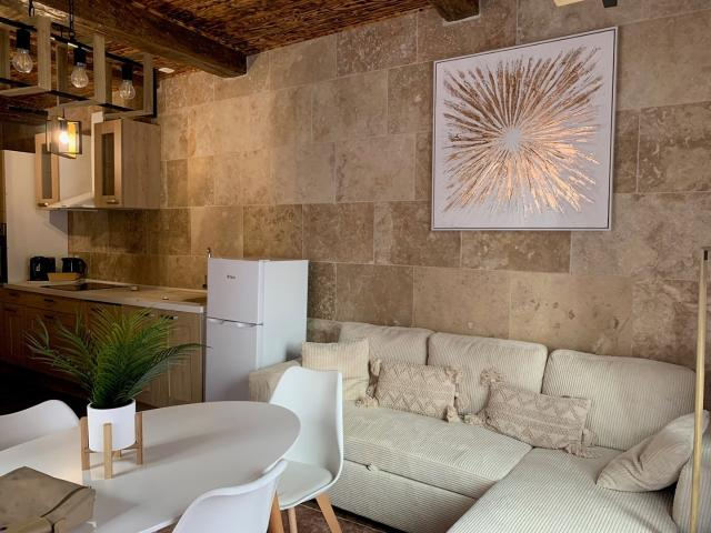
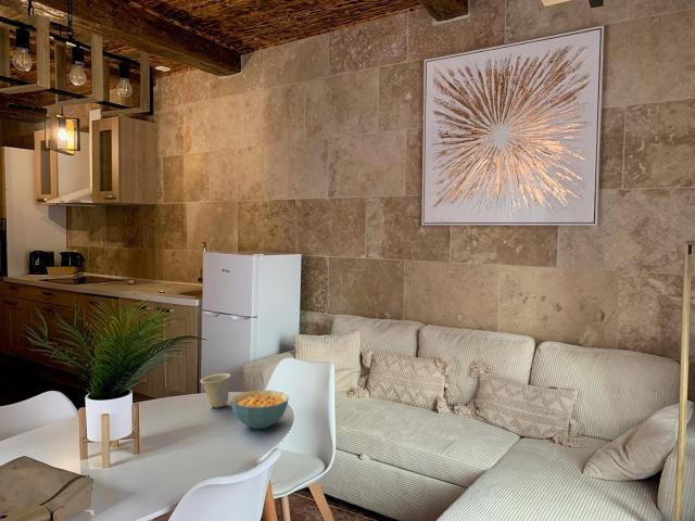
+ cup (215, 391)
+ cereal bowl (260, 411)
